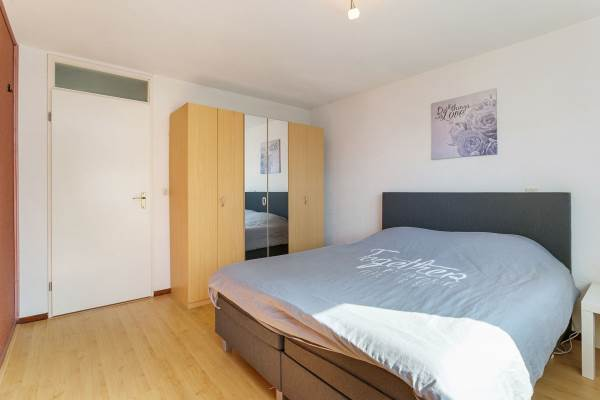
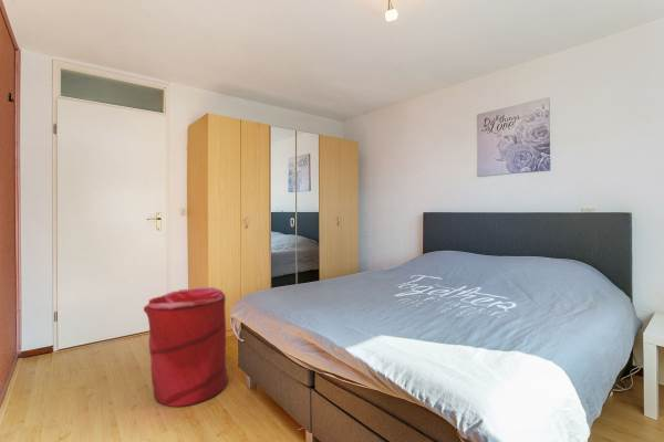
+ laundry hamper (188, 340)
